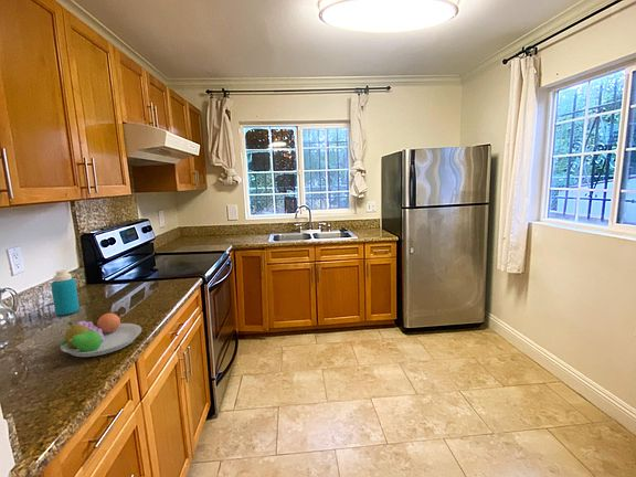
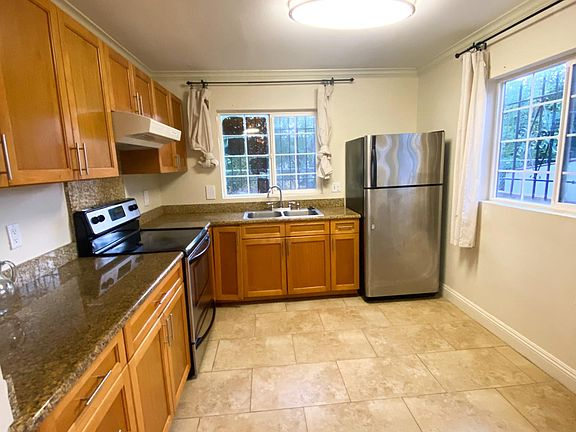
- bottle (64, 292)
- fruit bowl (98, 331)
